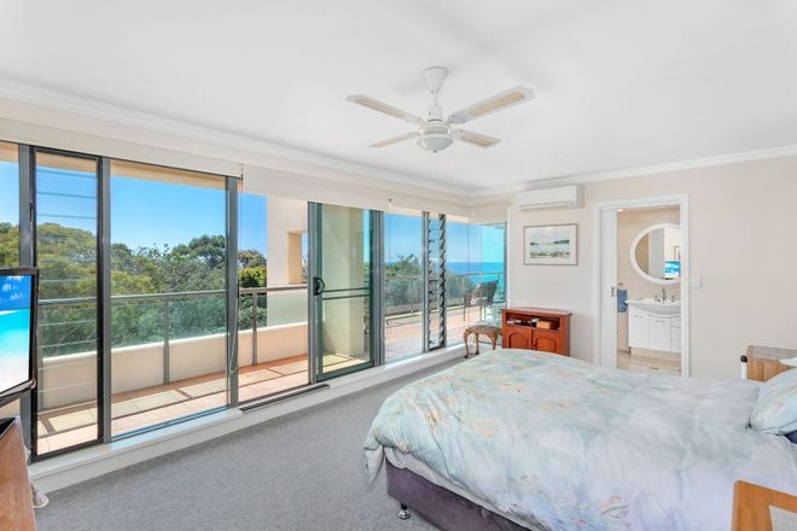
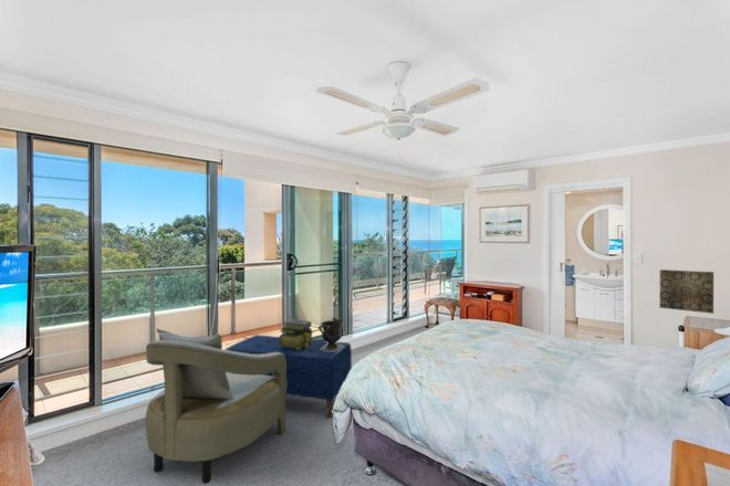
+ armchair (211, 385)
+ decorative urn (331, 335)
+ bench (289, 372)
+ stack of books (295, 332)
+ wall art (685, 290)
